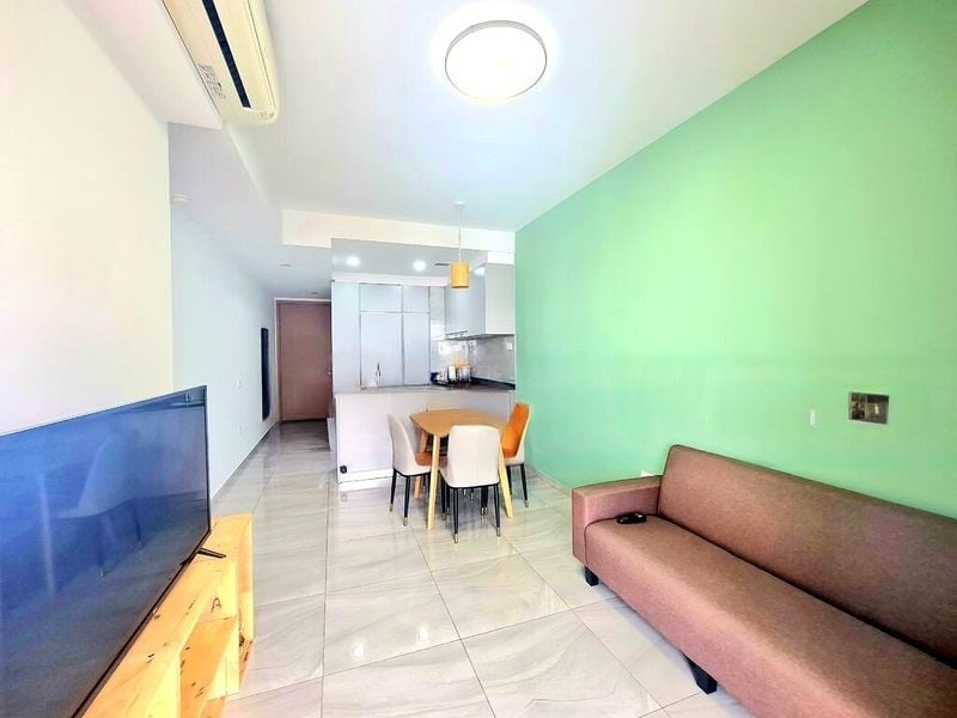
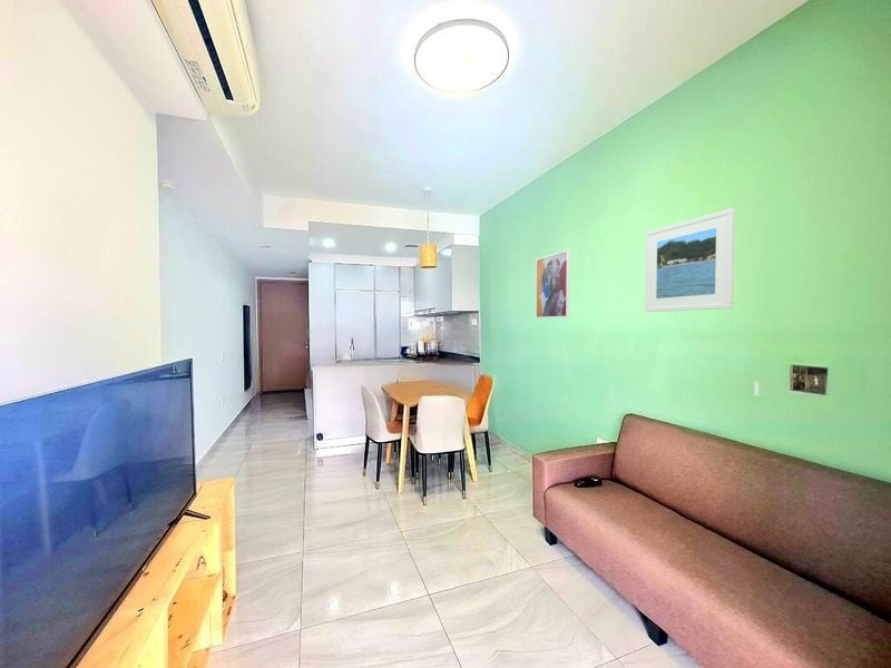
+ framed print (684, 266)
+ wall art (551, 286)
